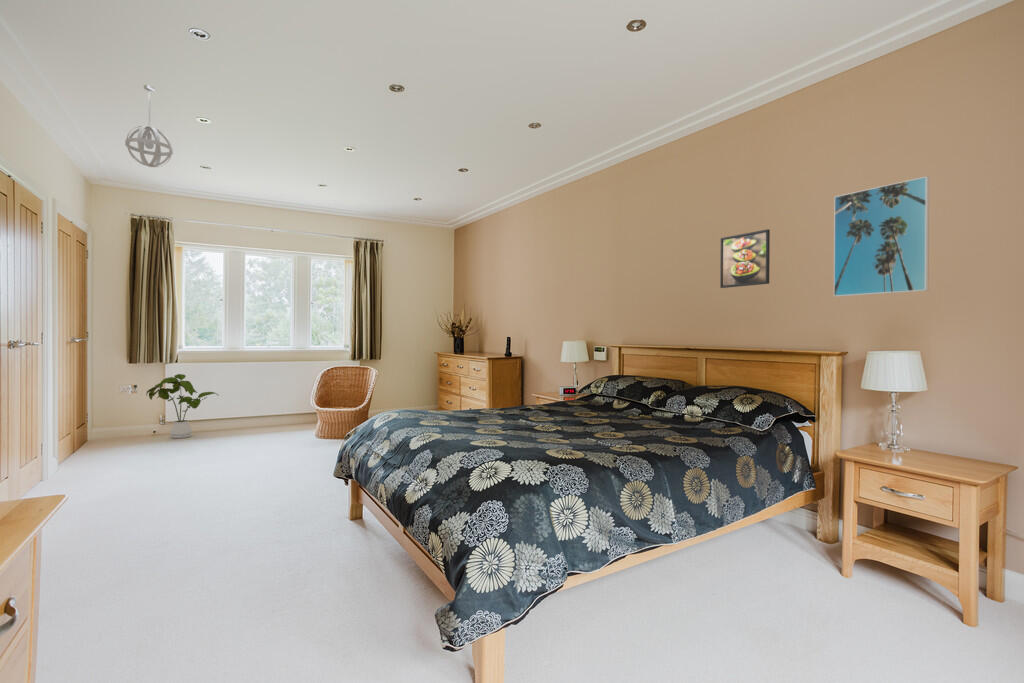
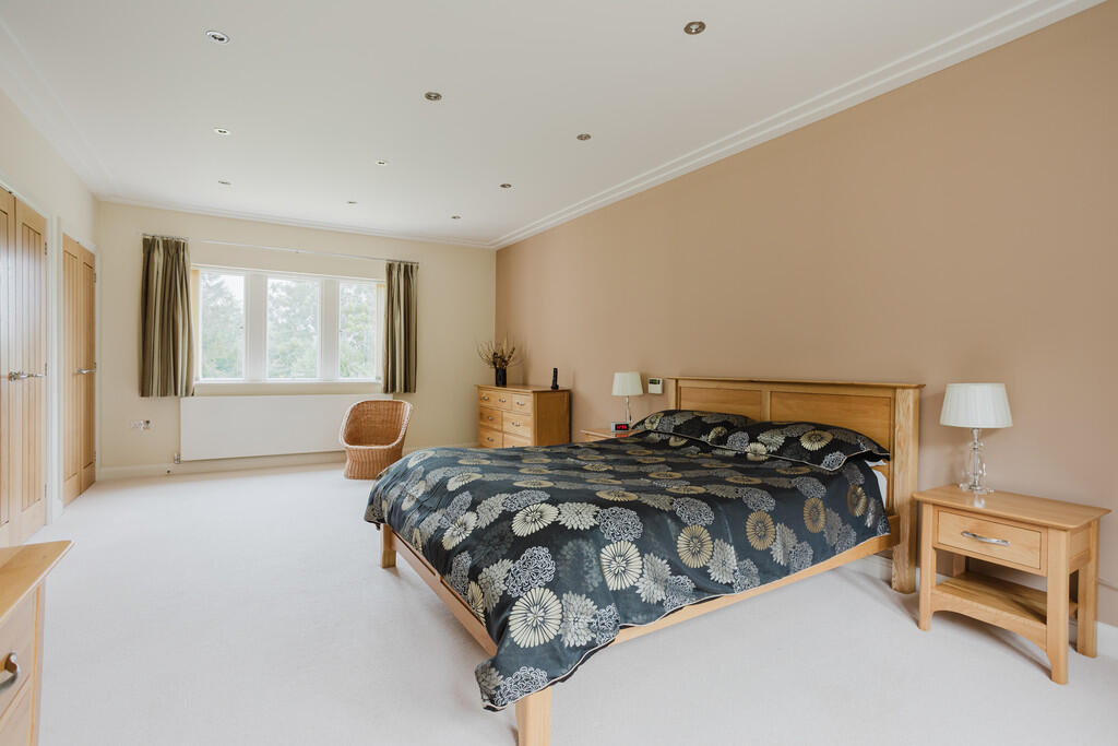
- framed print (744, 259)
- pendant light (149, 127)
- house plant (180, 406)
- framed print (878, 240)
